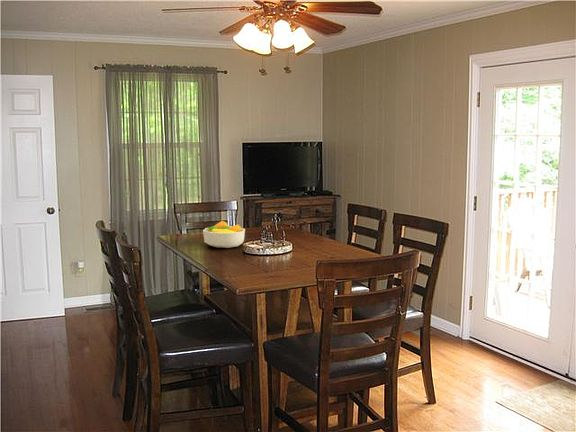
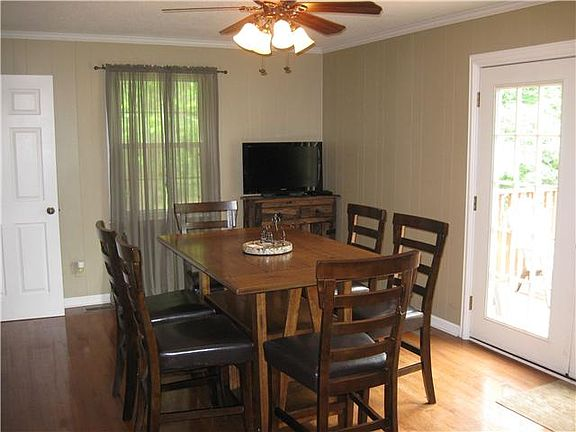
- fruit bowl (224, 233)
